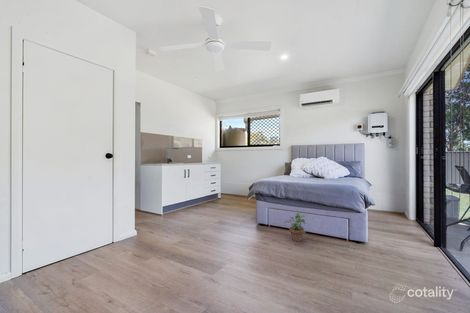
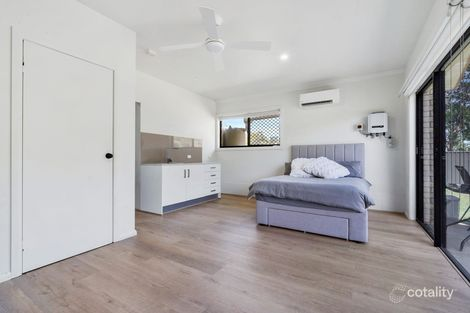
- potted plant (295, 225)
